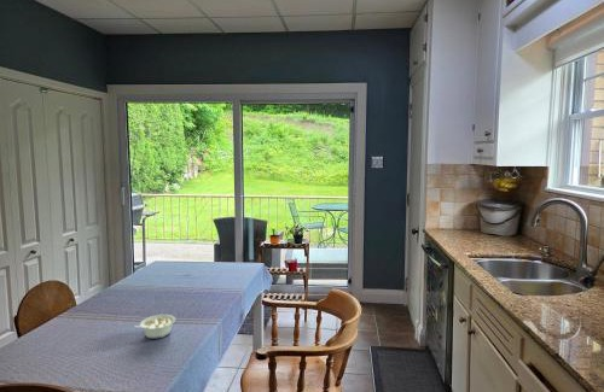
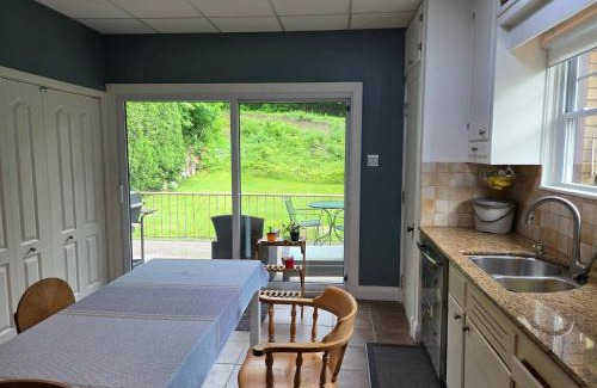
- legume (157, 326)
